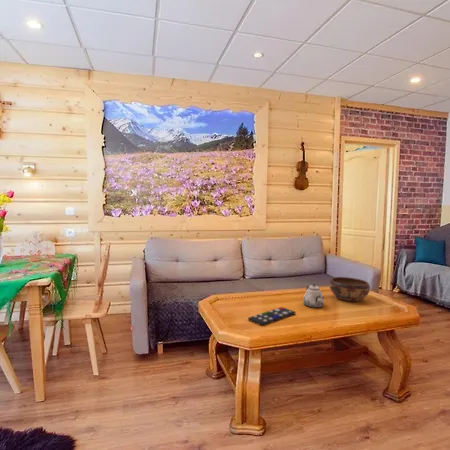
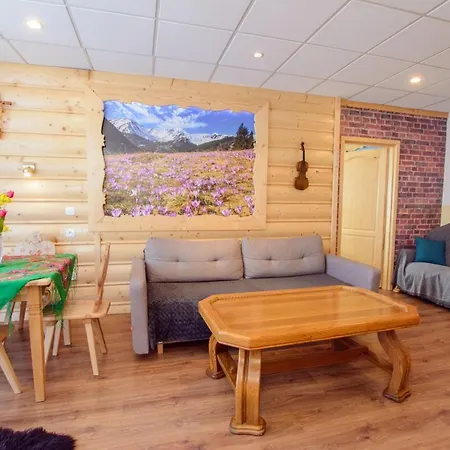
- remote control (272, 315)
- decorative bowl (348, 289)
- teapot (314, 295)
